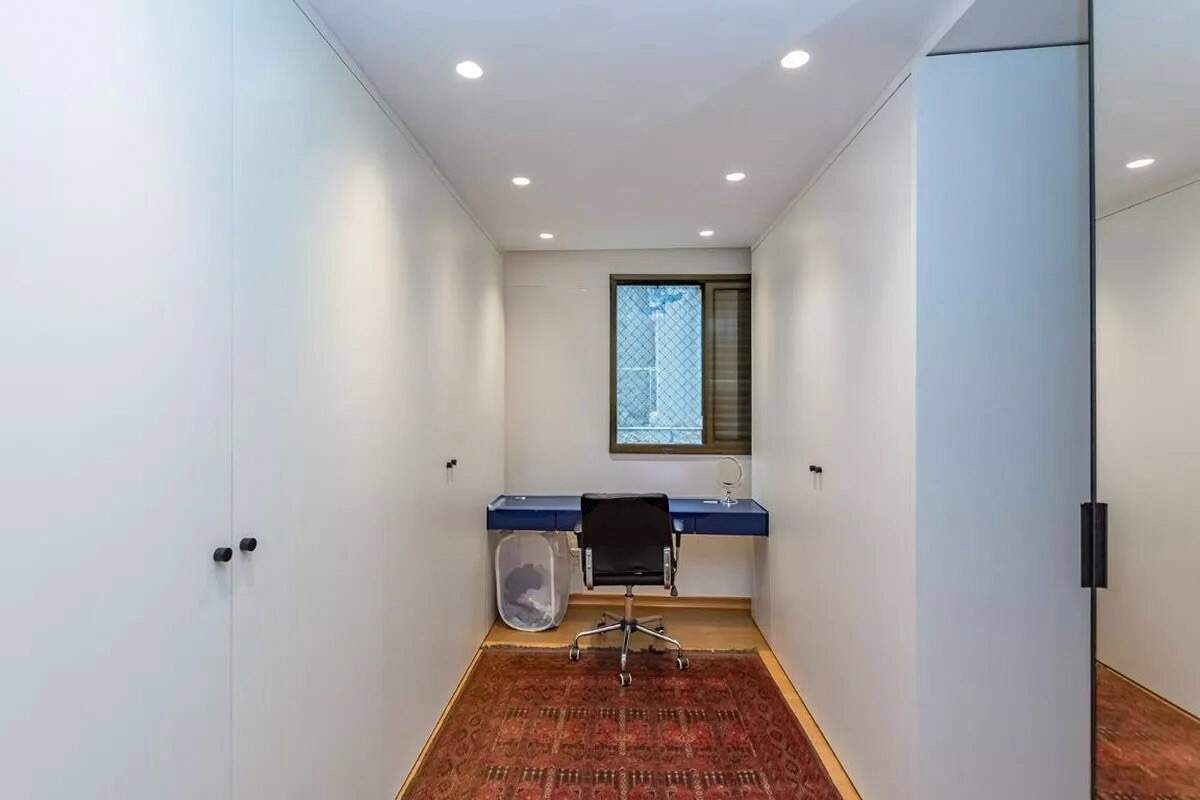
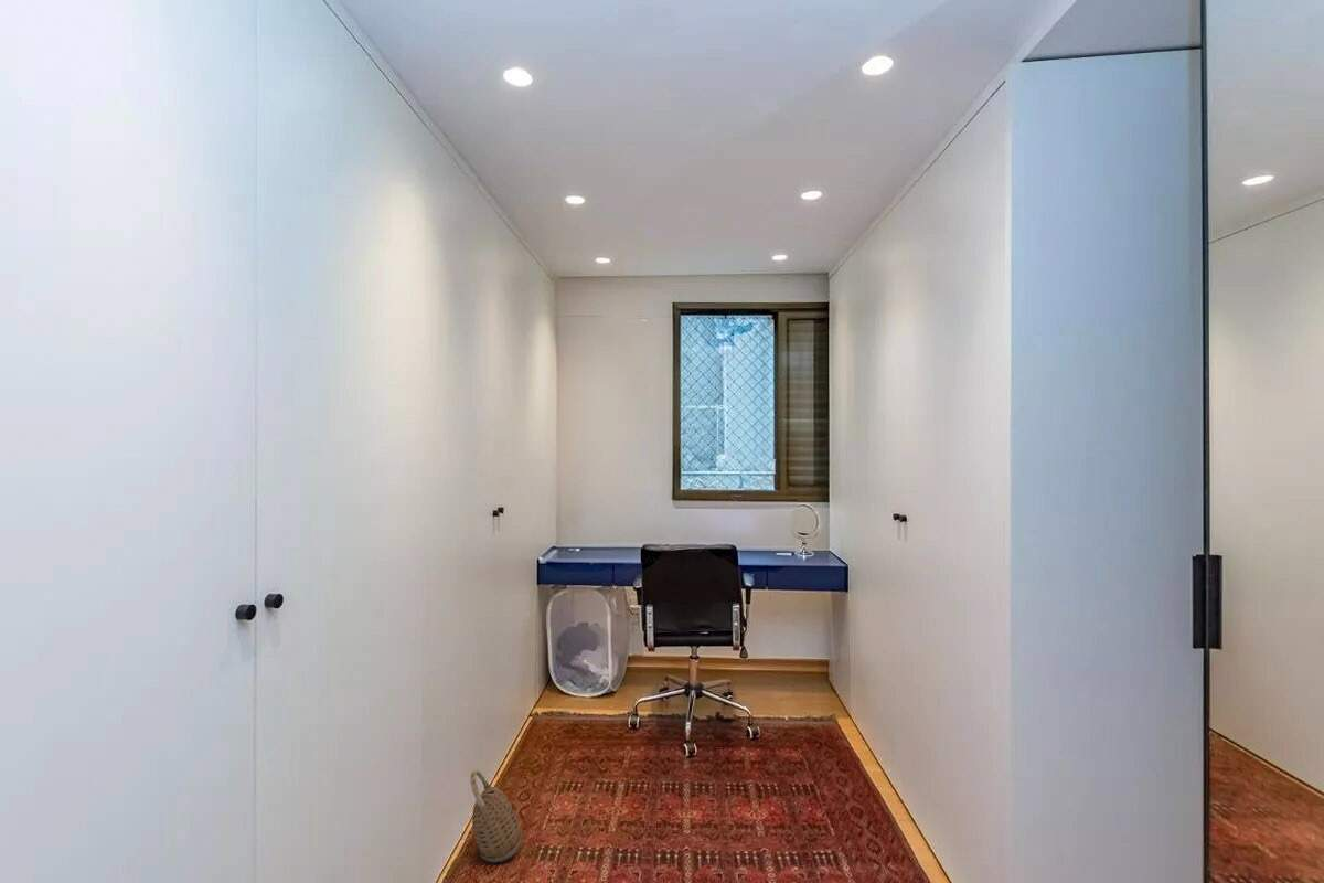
+ basket (498, 808)
